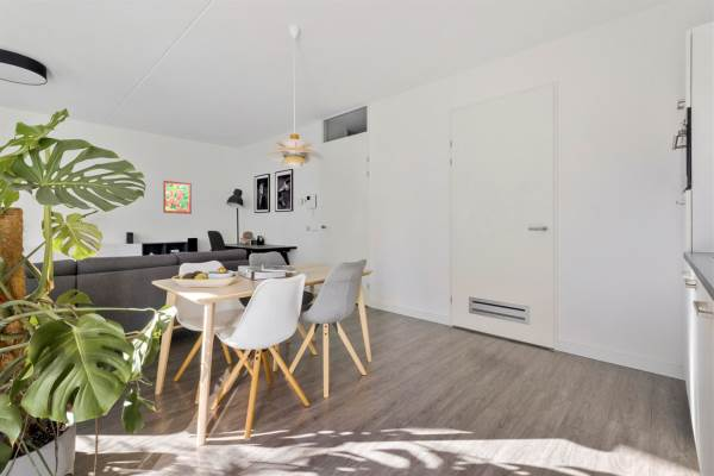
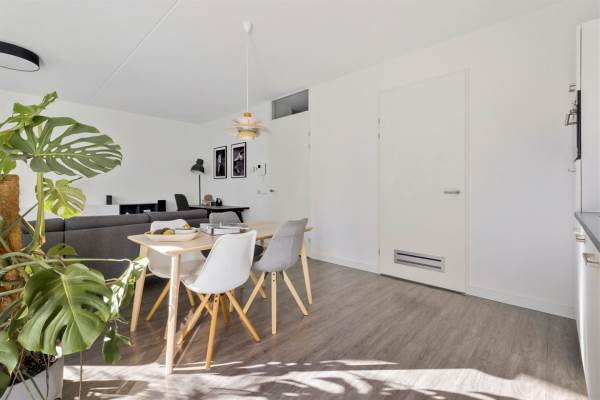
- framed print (177, 198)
